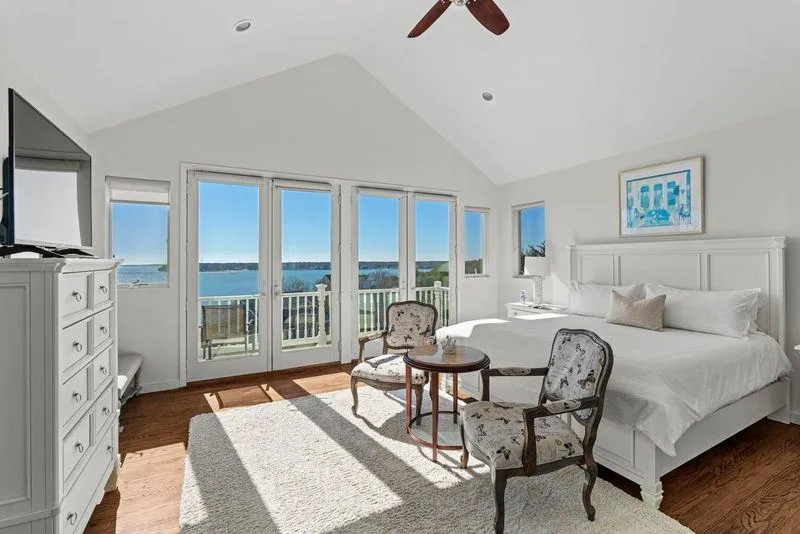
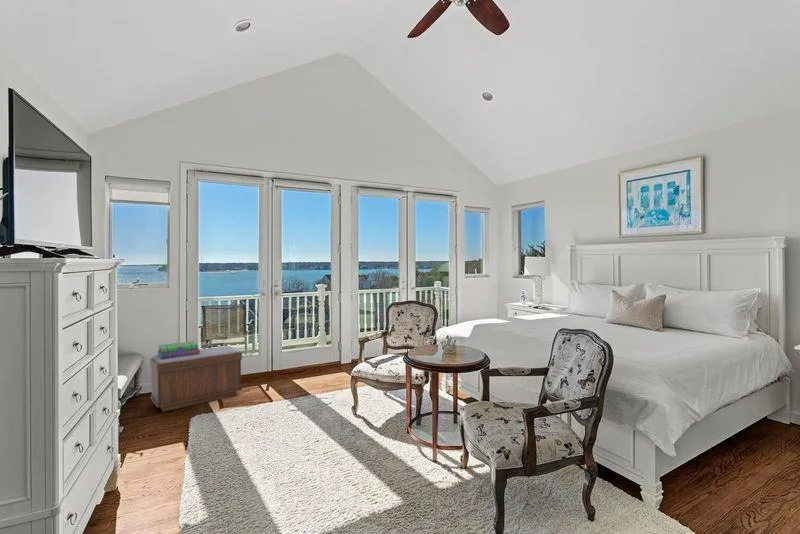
+ bench (197, 375)
+ stack of books (178, 349)
